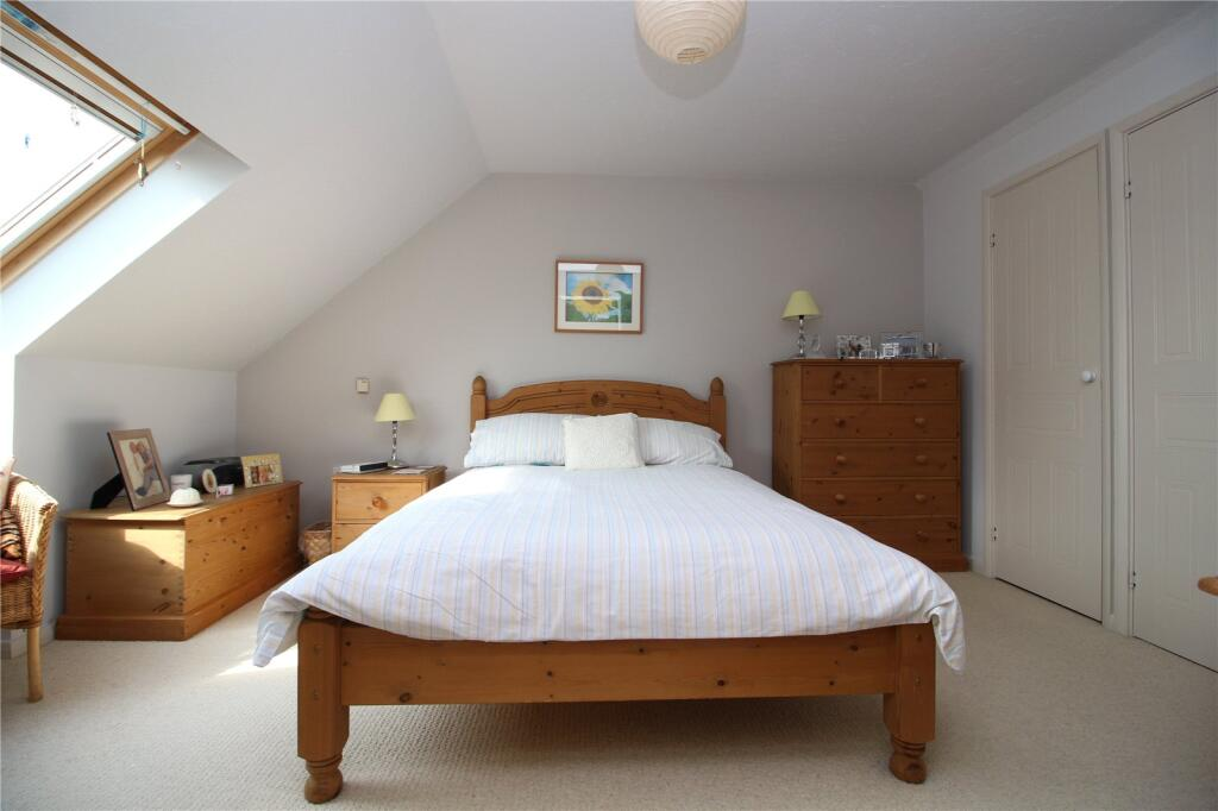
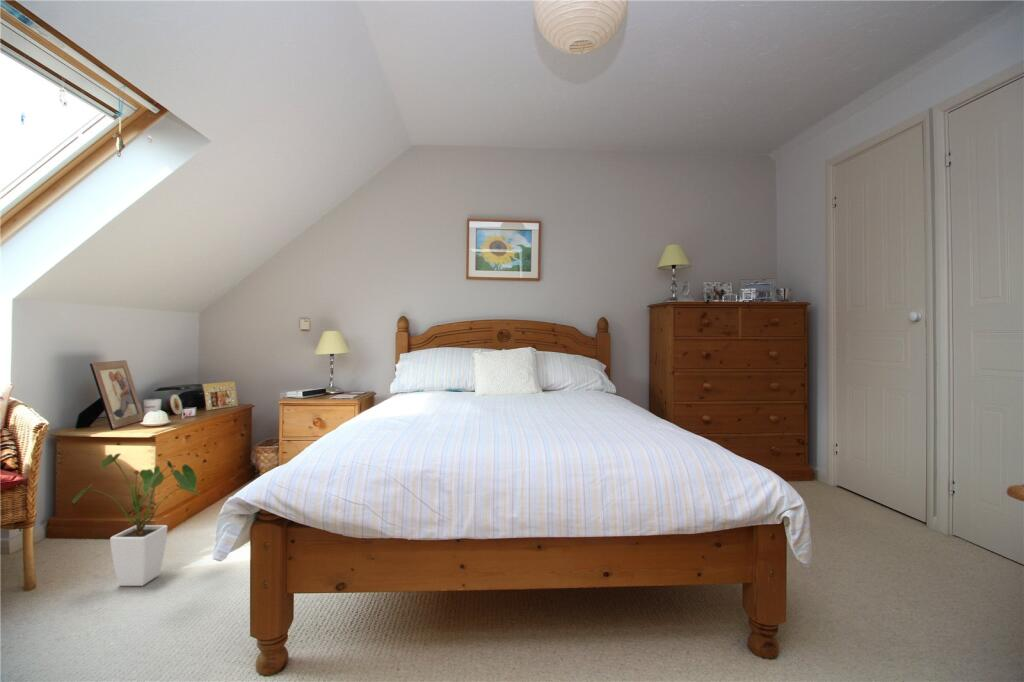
+ house plant (133, 521)
